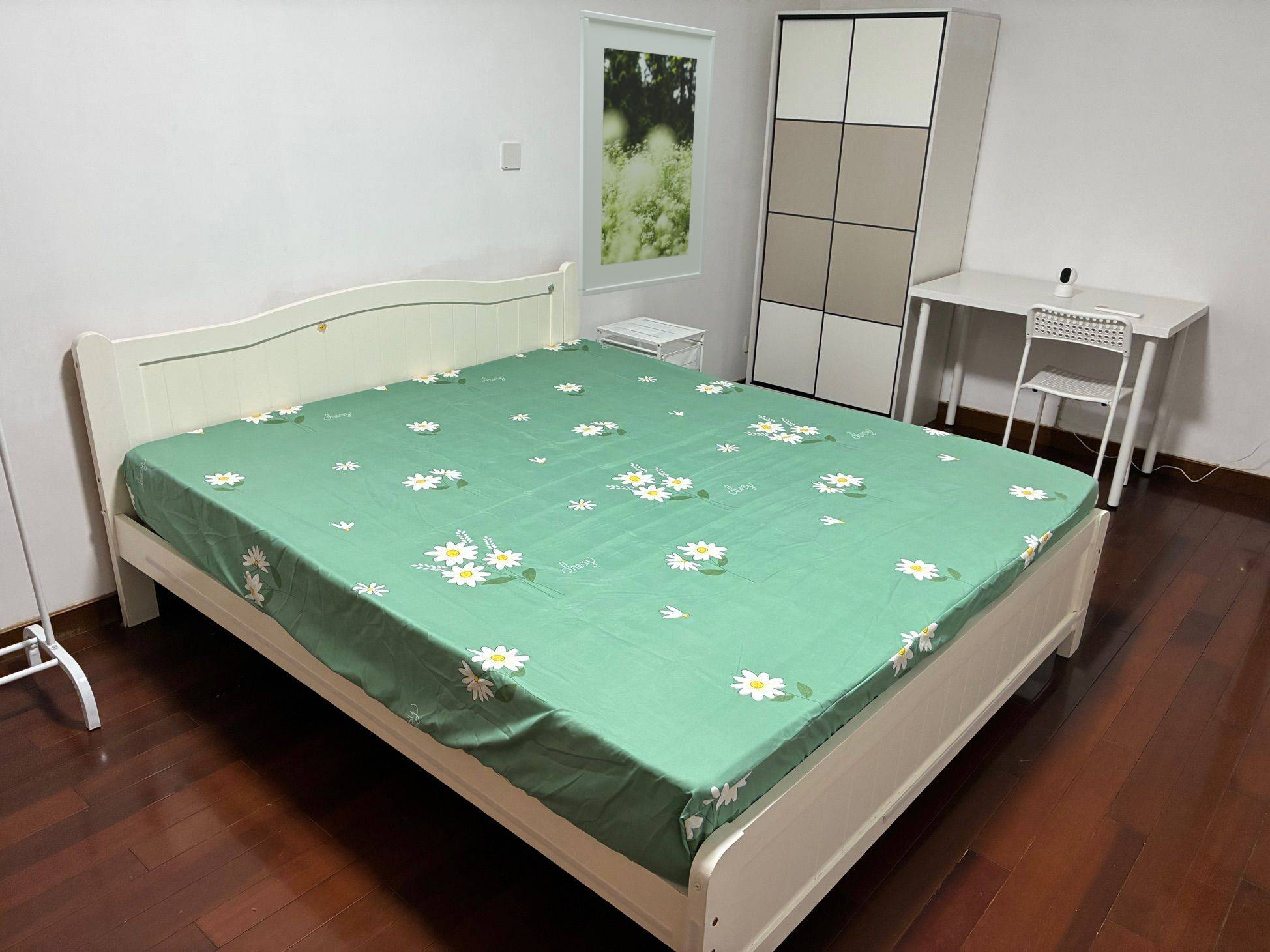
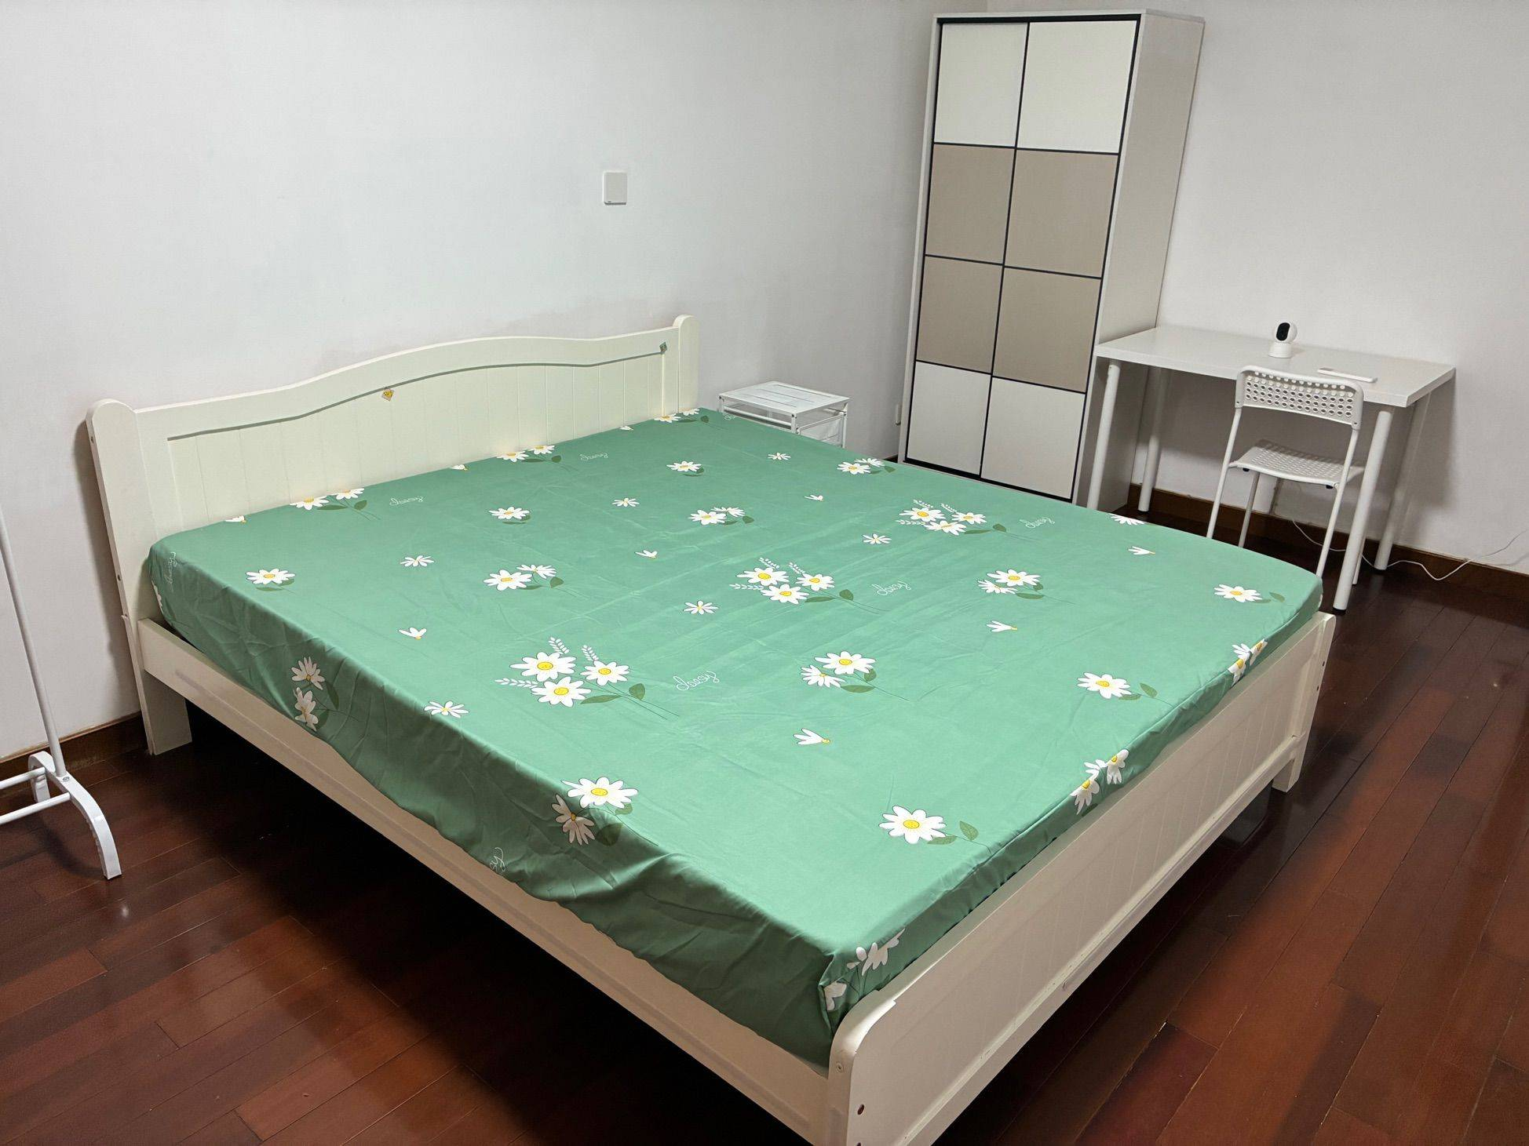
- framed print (649, 160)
